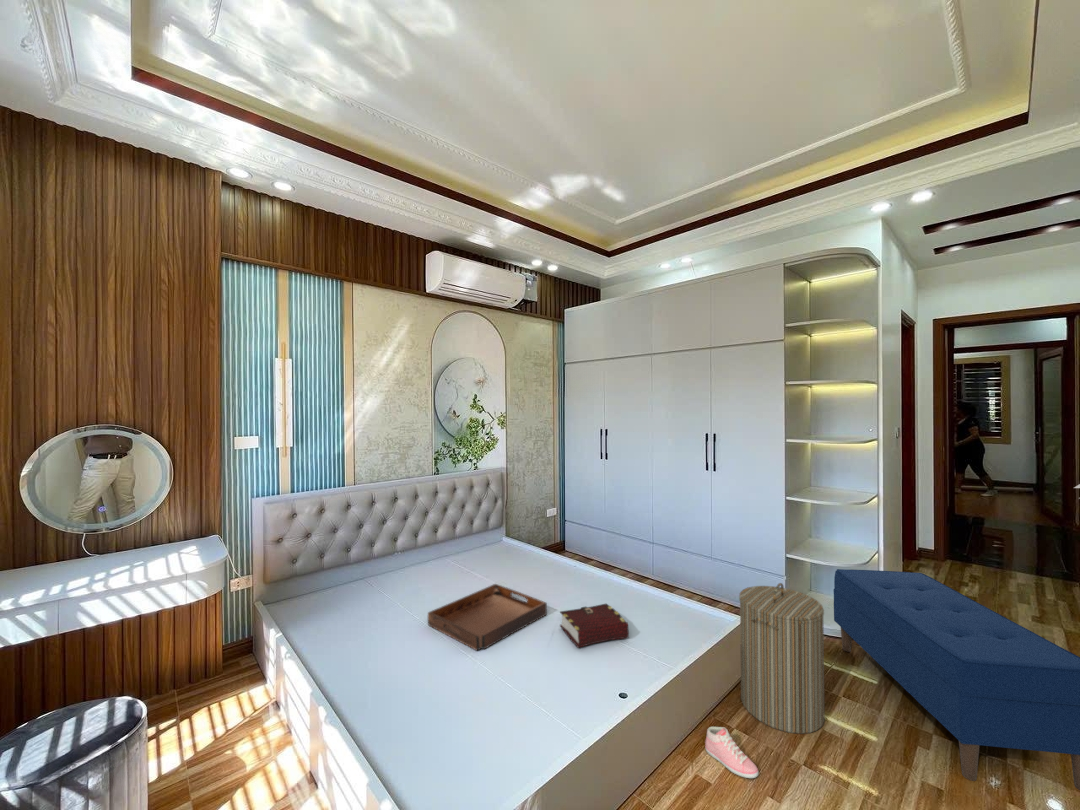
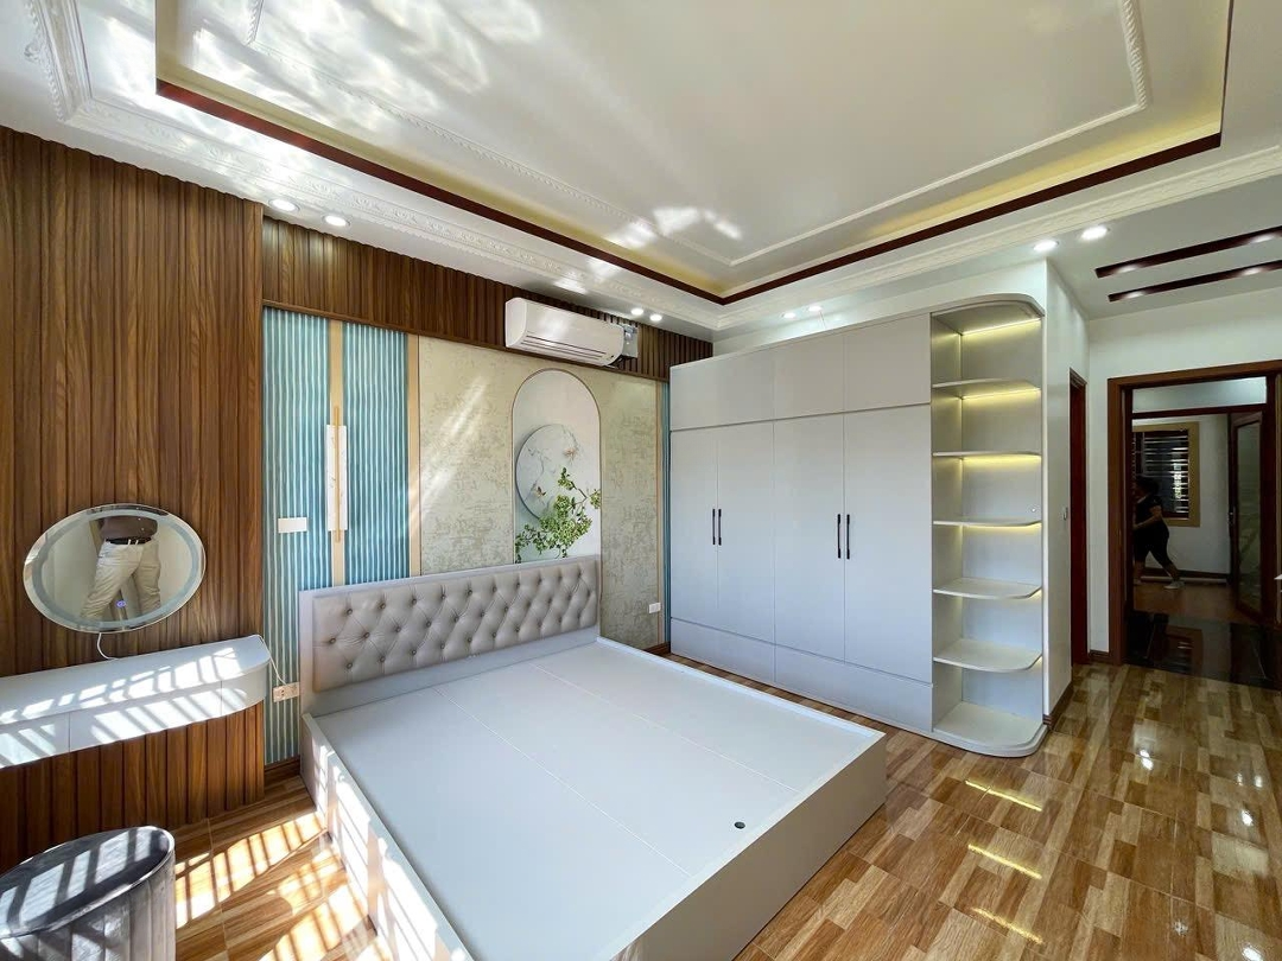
- bench (937, 655)
- book (593, 624)
- sneaker (730, 749)
- laundry hamper (780, 645)
- serving tray (488, 613)
